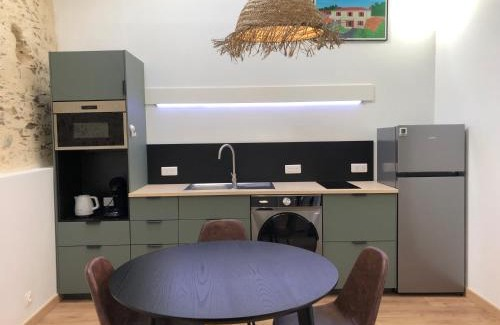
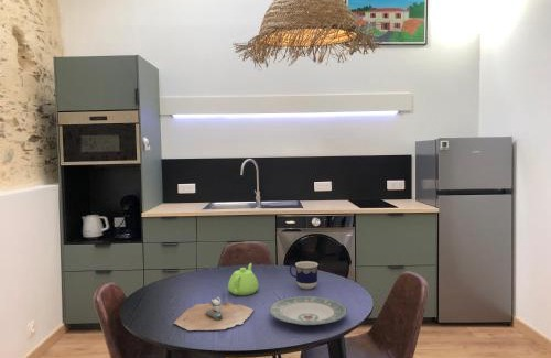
+ cup (303, 274)
+ teapot (244, 279)
+ plate (307, 313)
+ shoe (214, 306)
